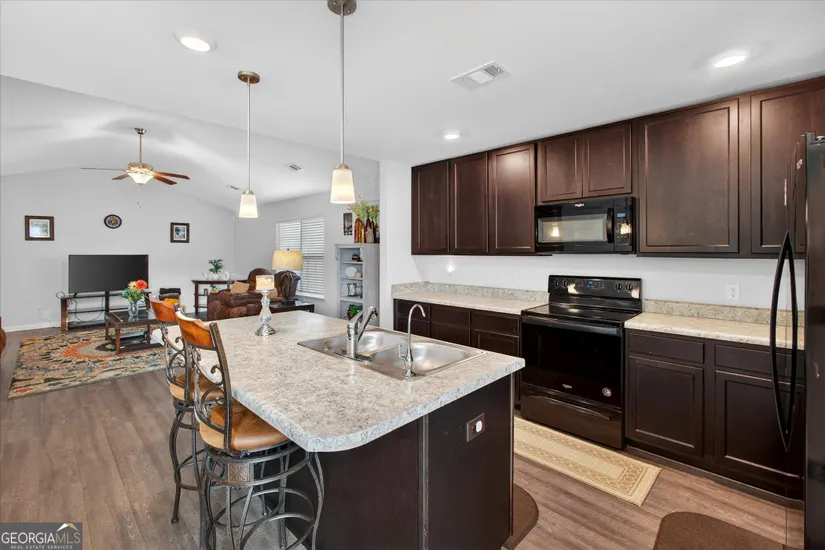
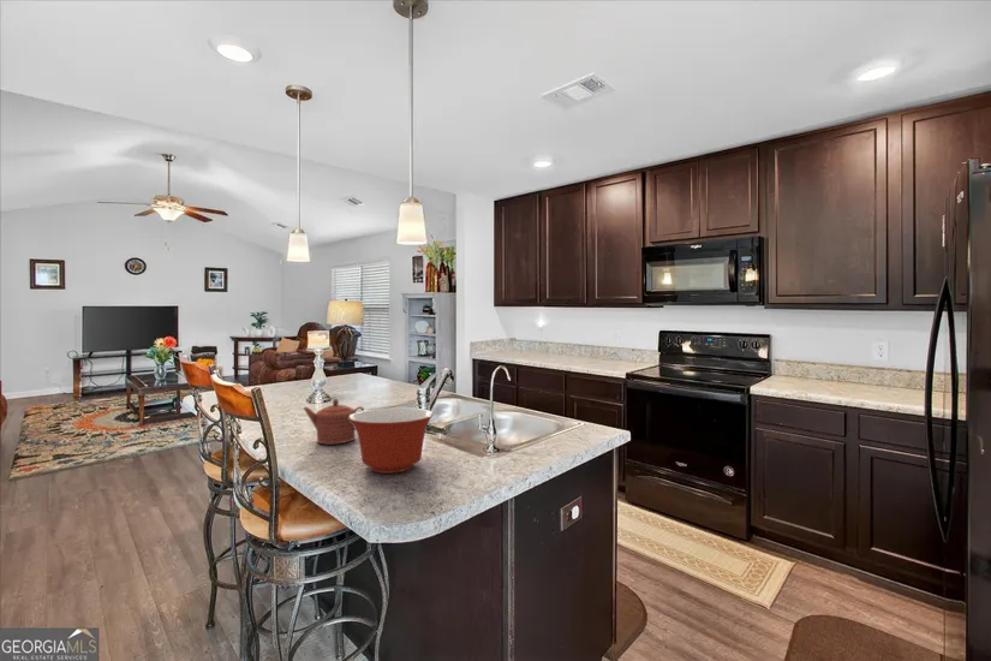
+ teapot (335, 418)
+ mixing bowl (392, 440)
